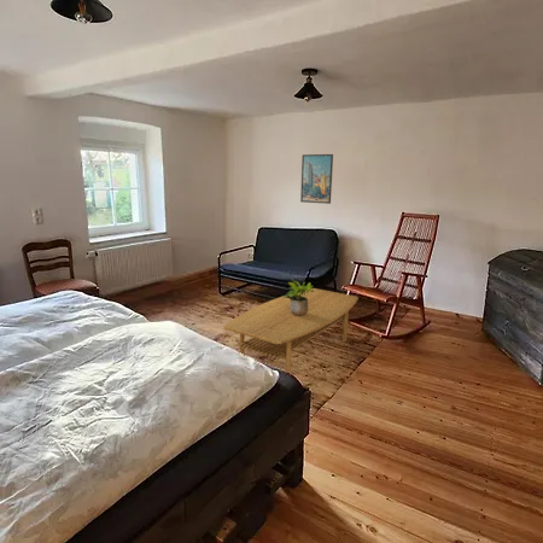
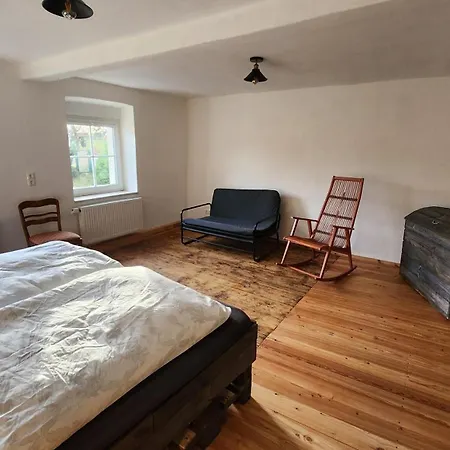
- potted plant (297, 296)
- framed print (316, 179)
- coffee table (298, 332)
